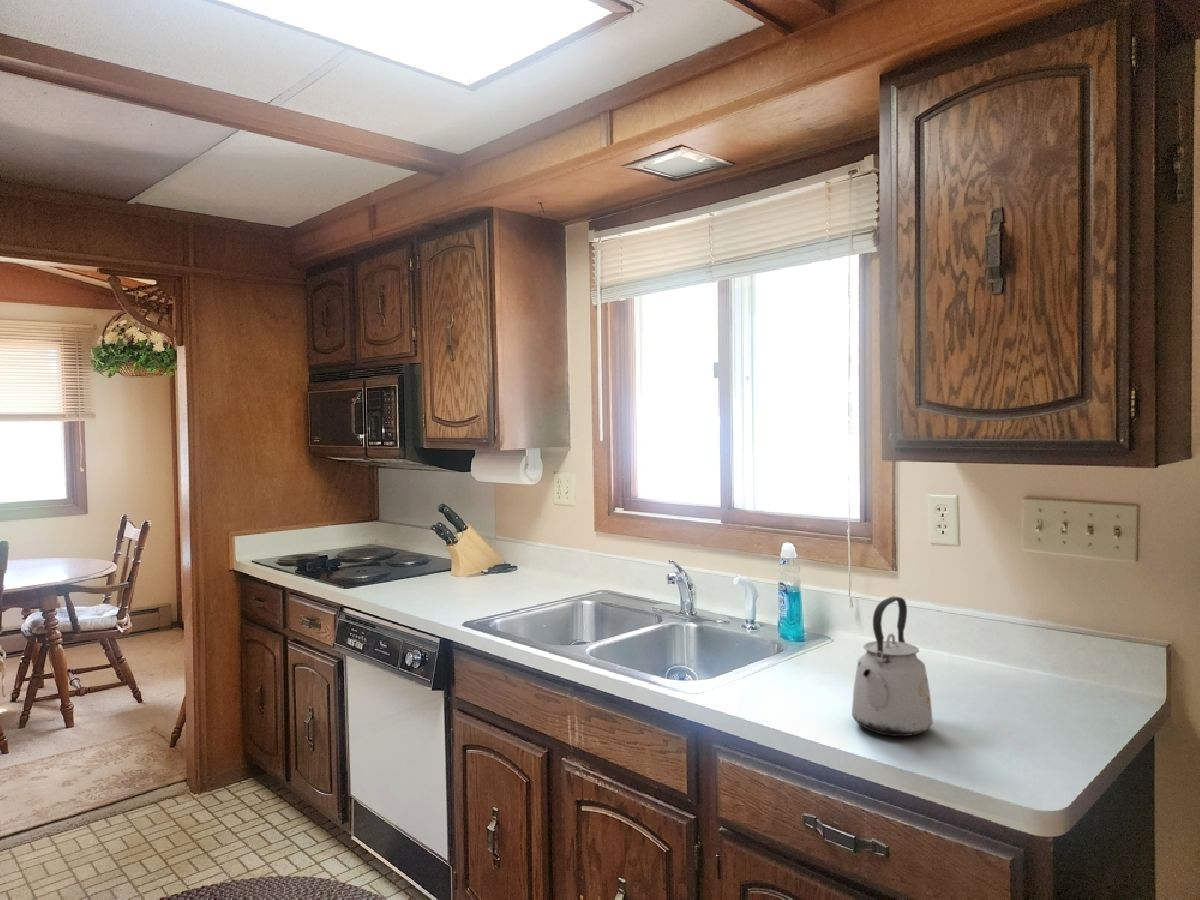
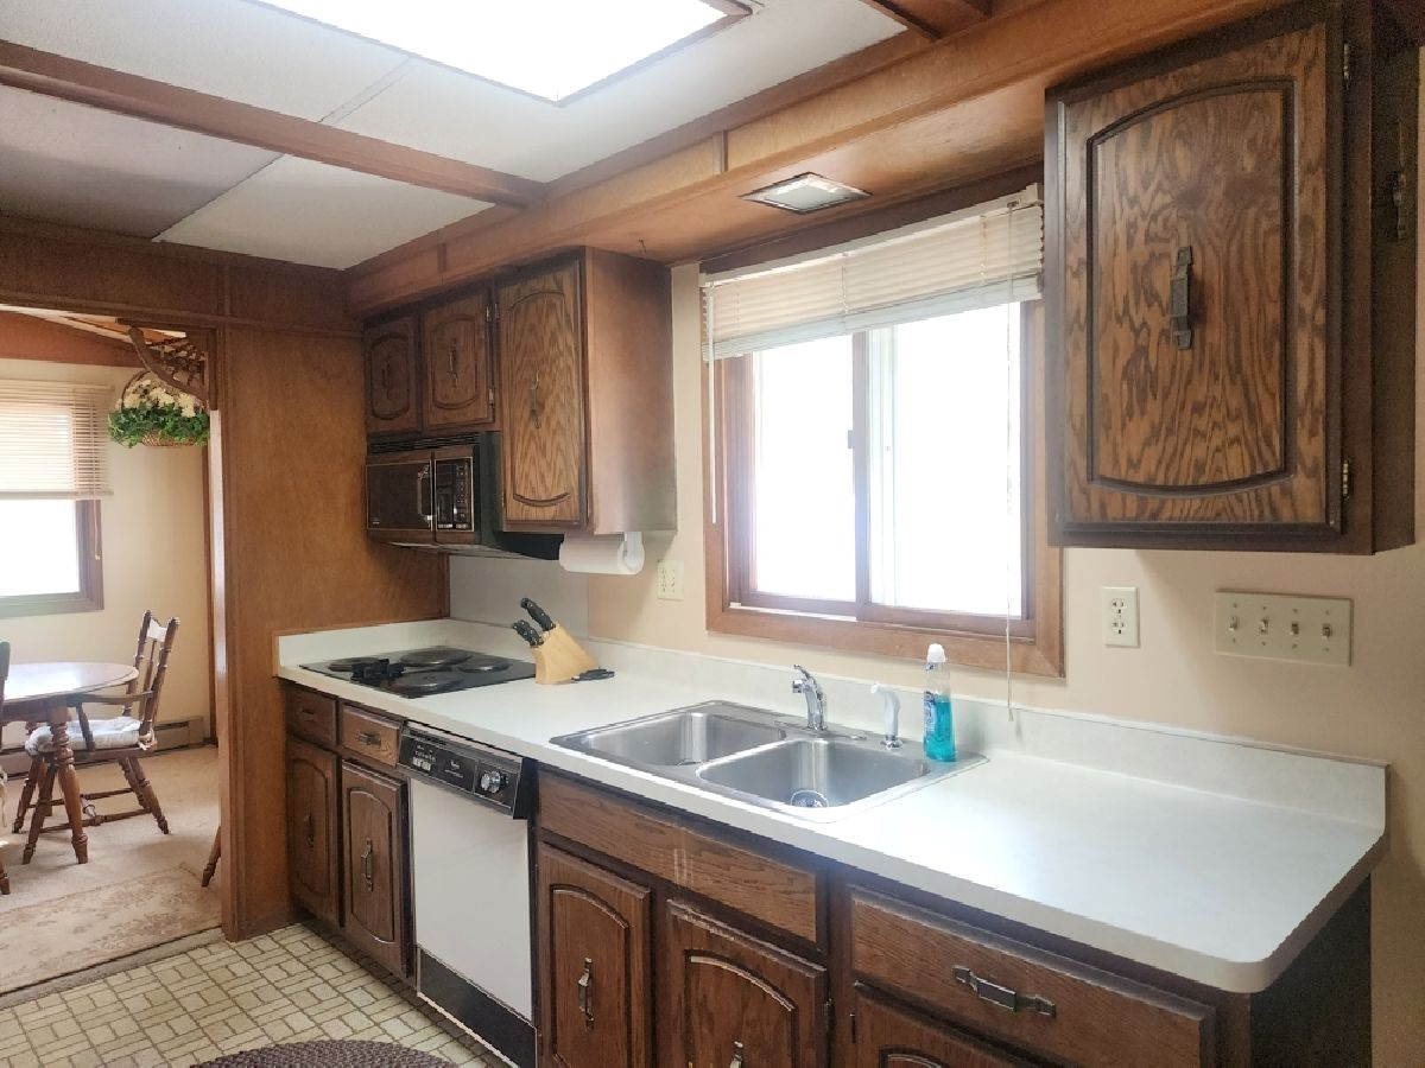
- kettle (885, 666)
